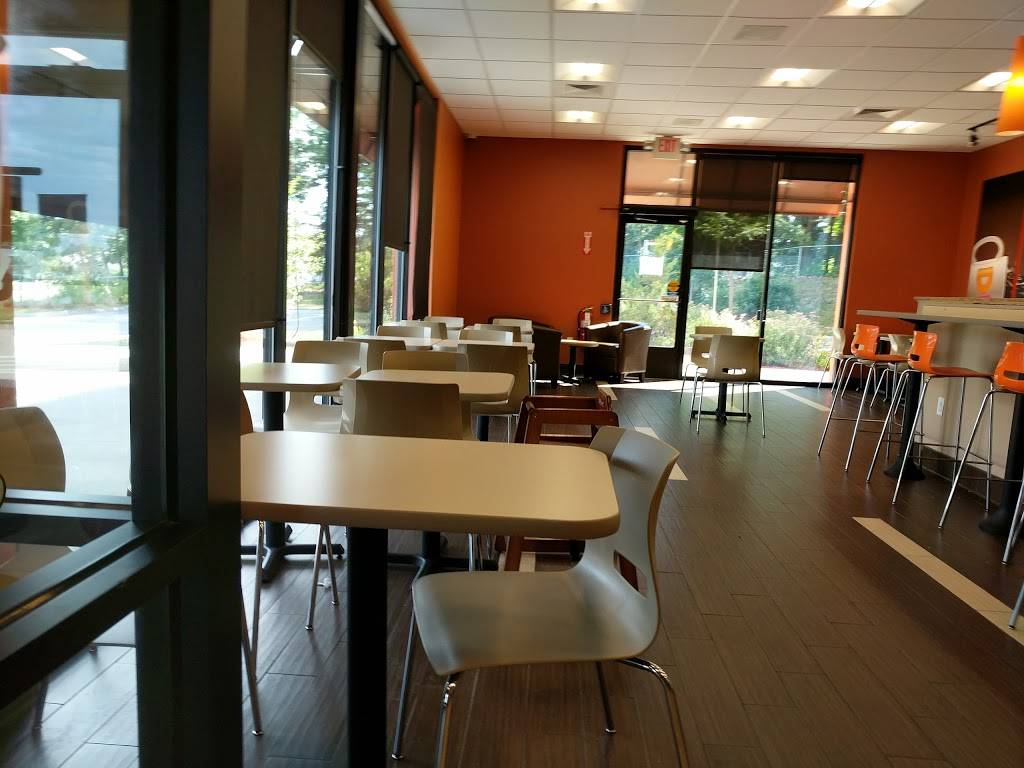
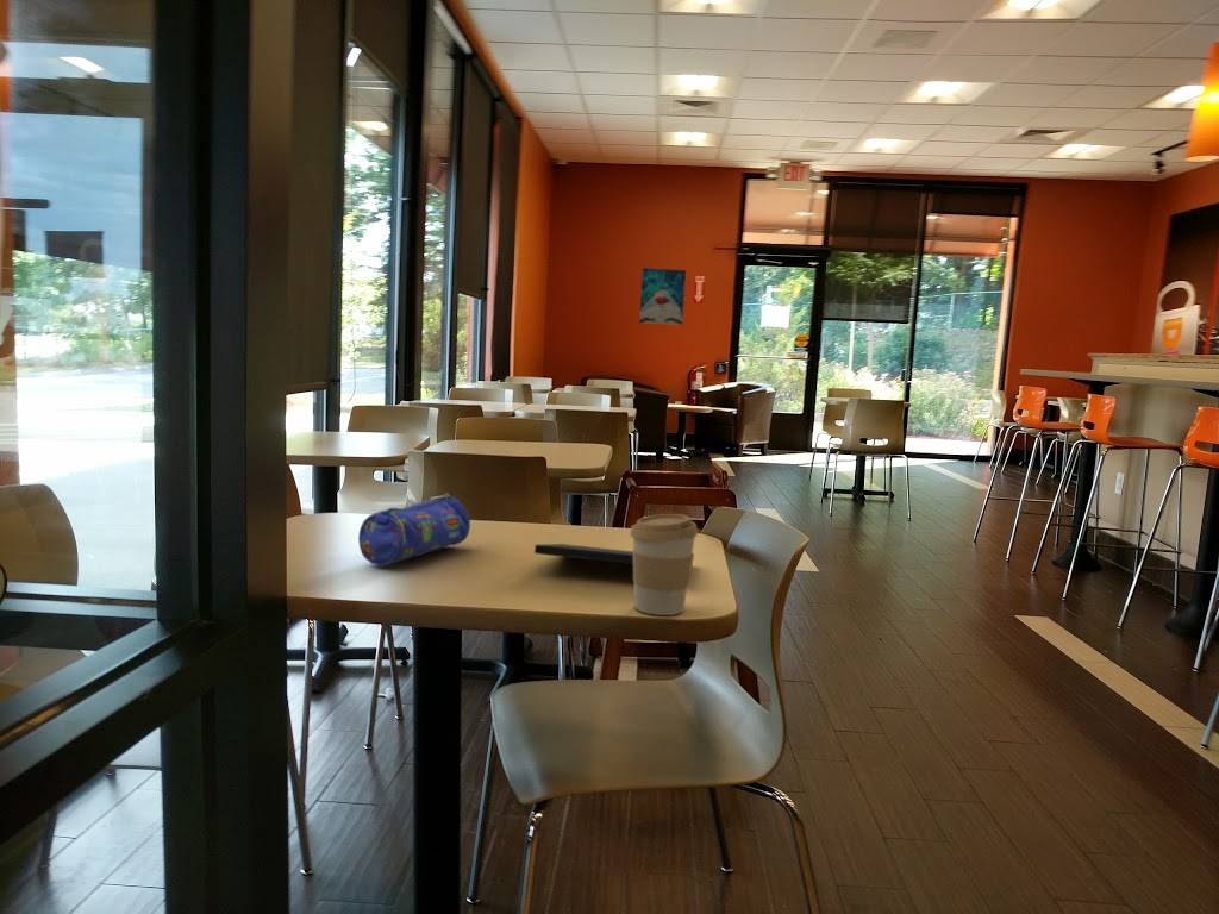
+ pencil case (418, 527)
+ notepad (617, 556)
+ coffee cup (662, 562)
+ wall art (662, 296)
